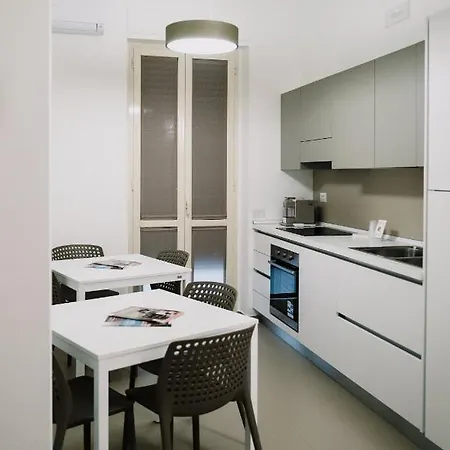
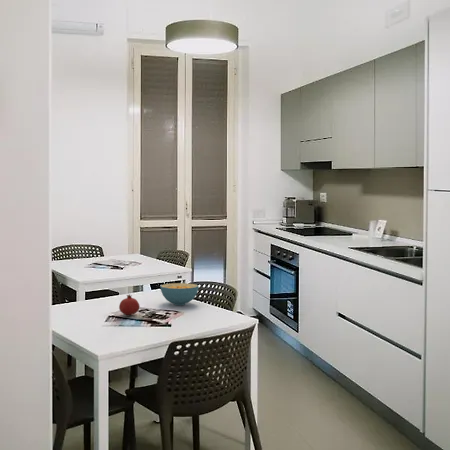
+ fruit (129, 304)
+ cereal bowl (179, 295)
